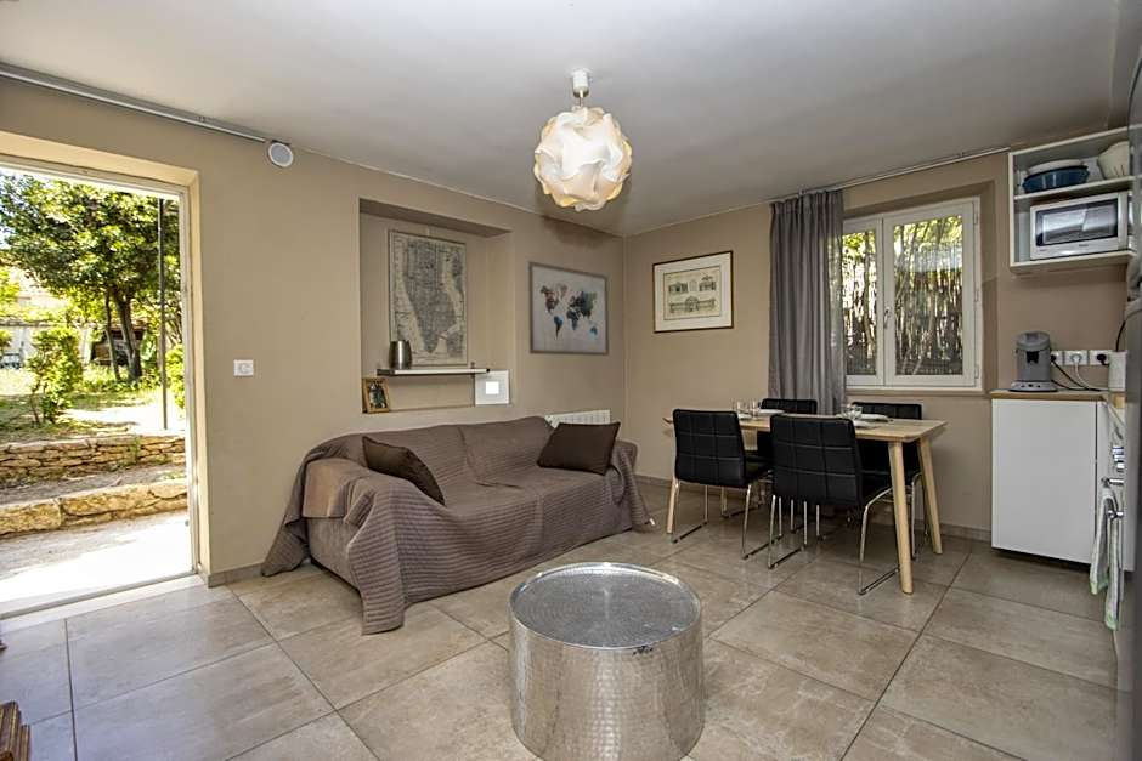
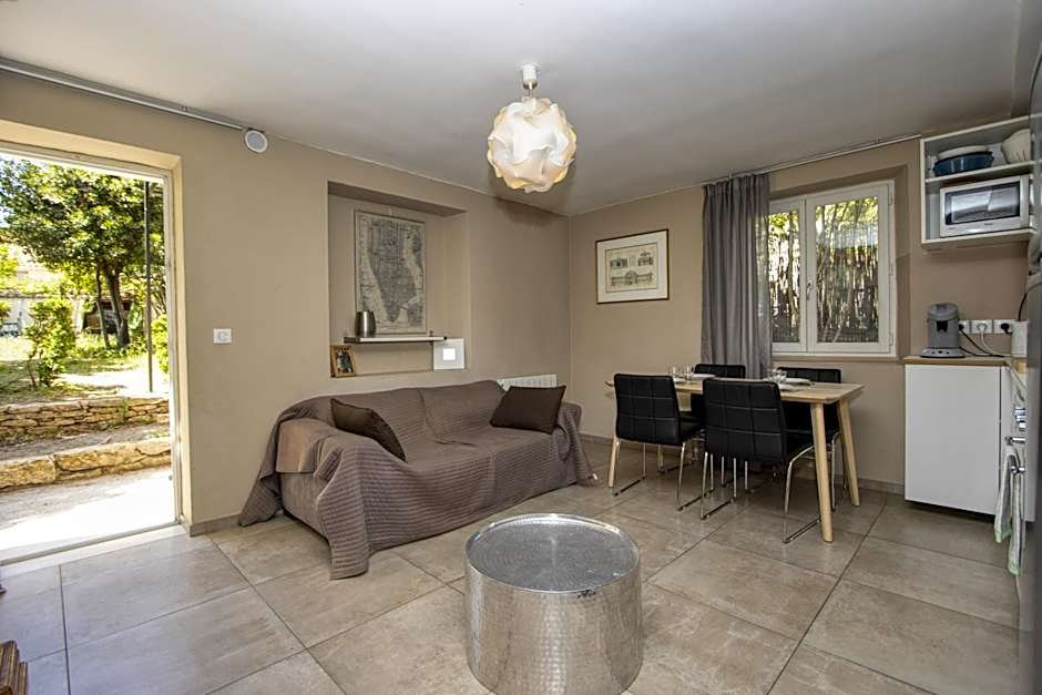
- wall art (571, 312)
